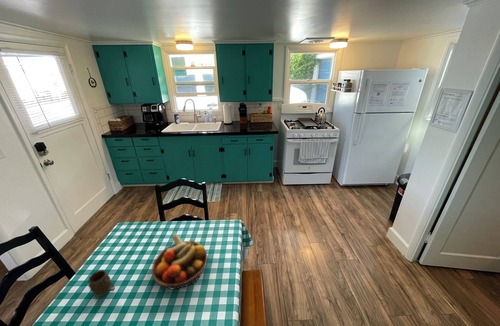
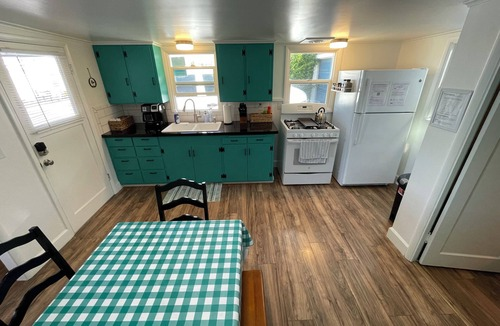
- mug (103, 283)
- fruit bowl (179, 258)
